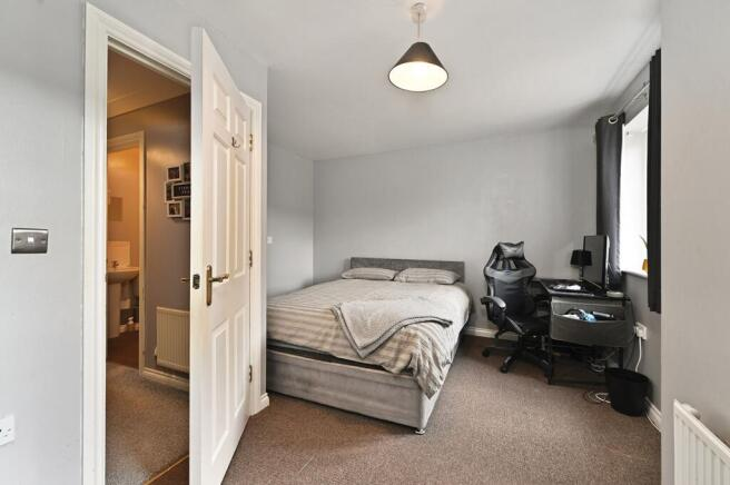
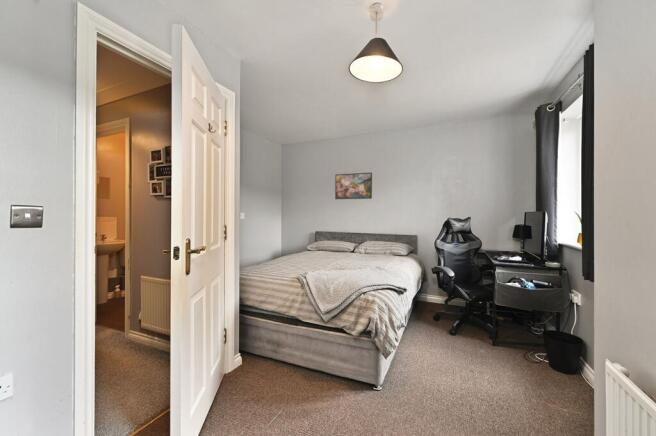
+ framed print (353, 186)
